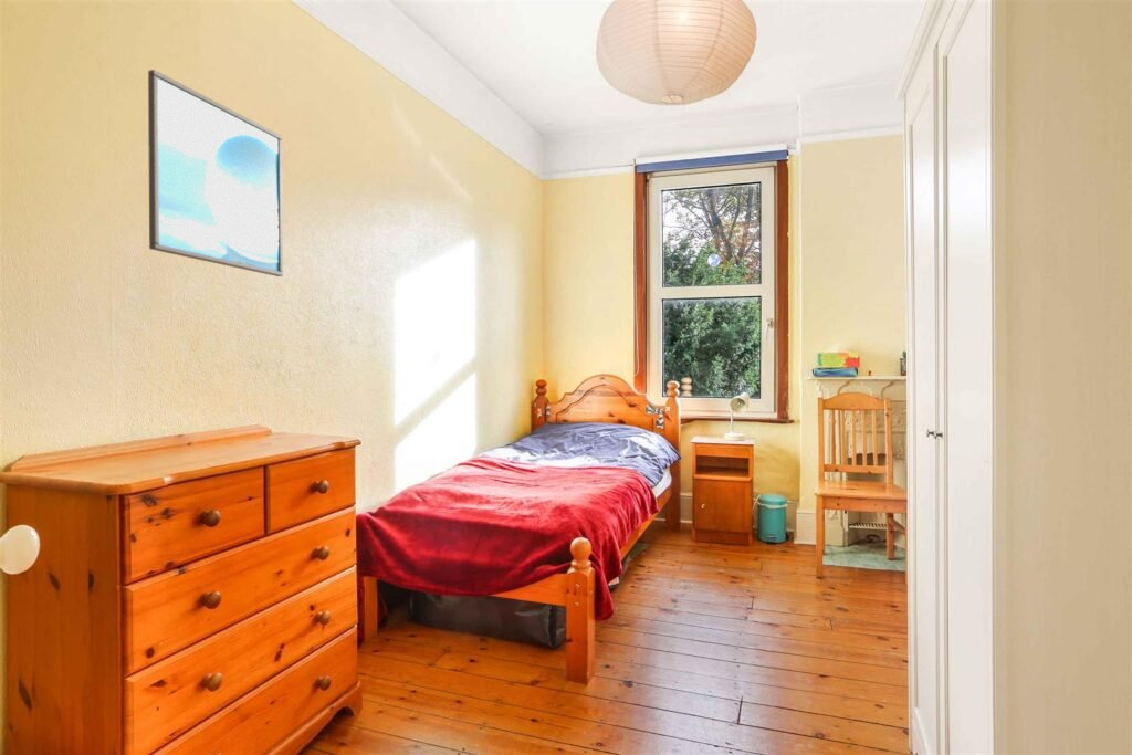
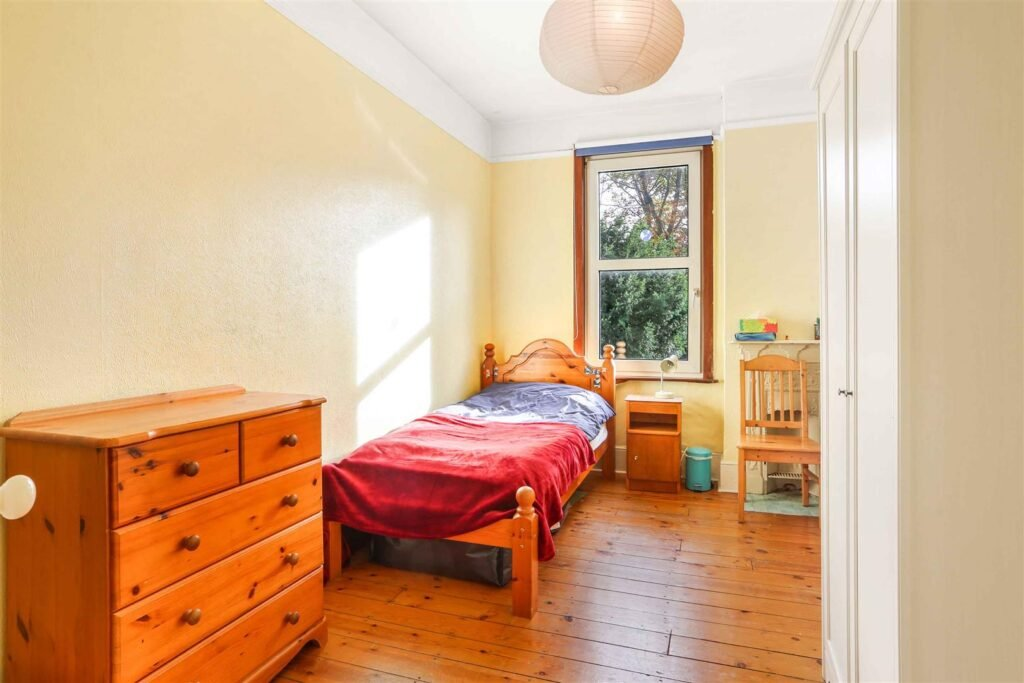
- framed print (223, 186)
